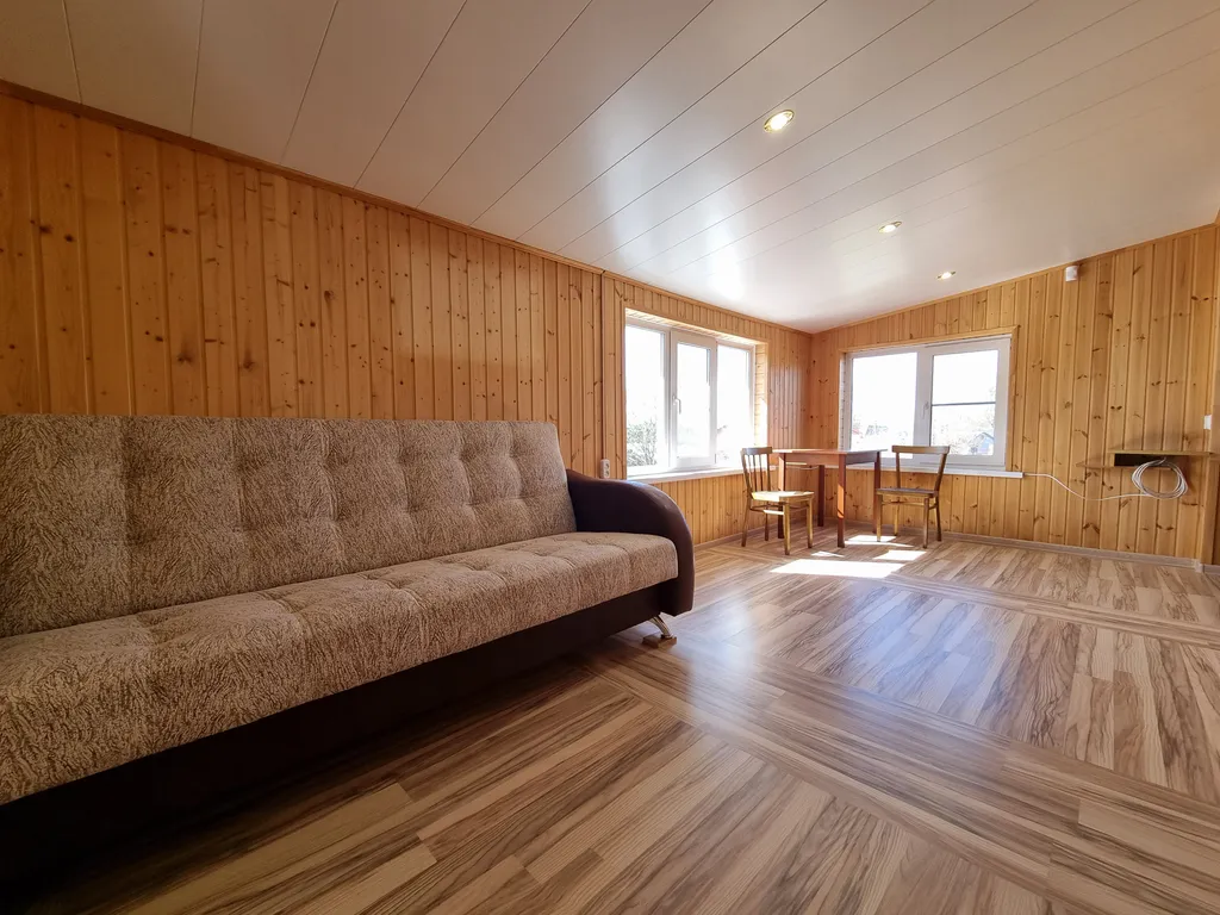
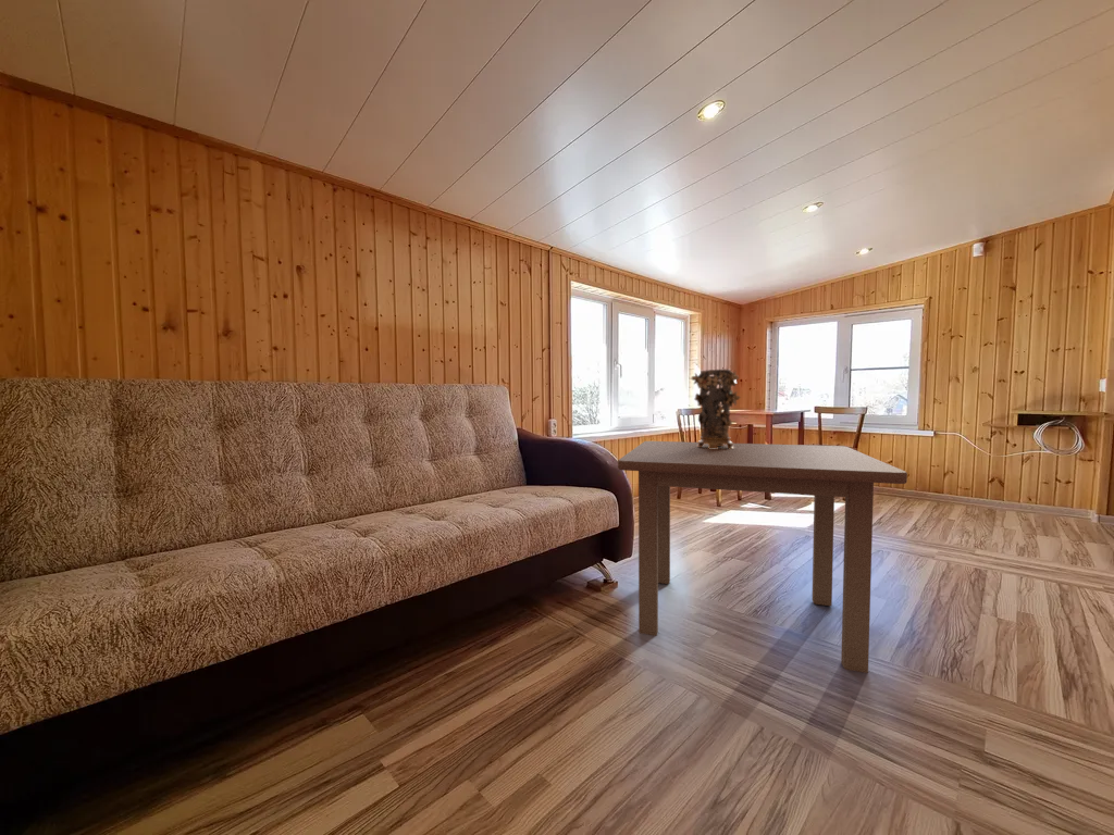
+ coffee table (742, 490)
+ decorative vase (716, 408)
